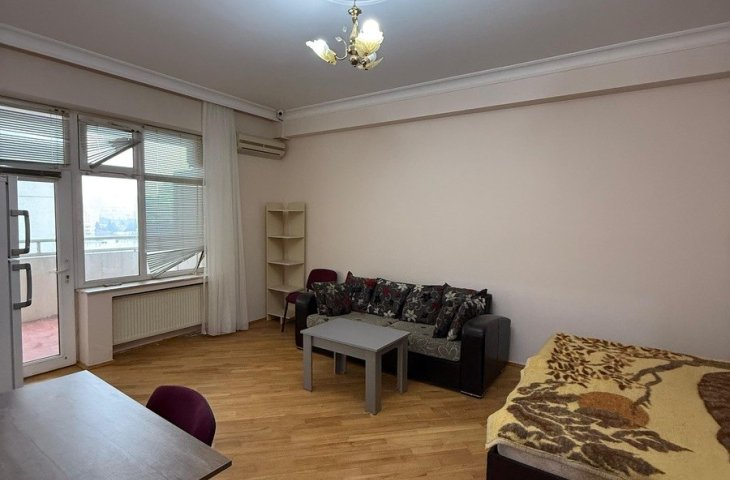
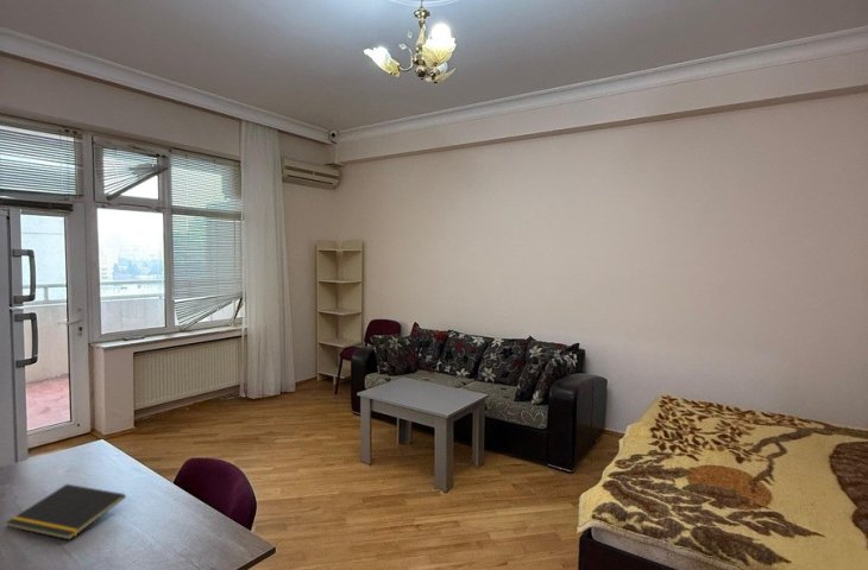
+ notepad (68, 509)
